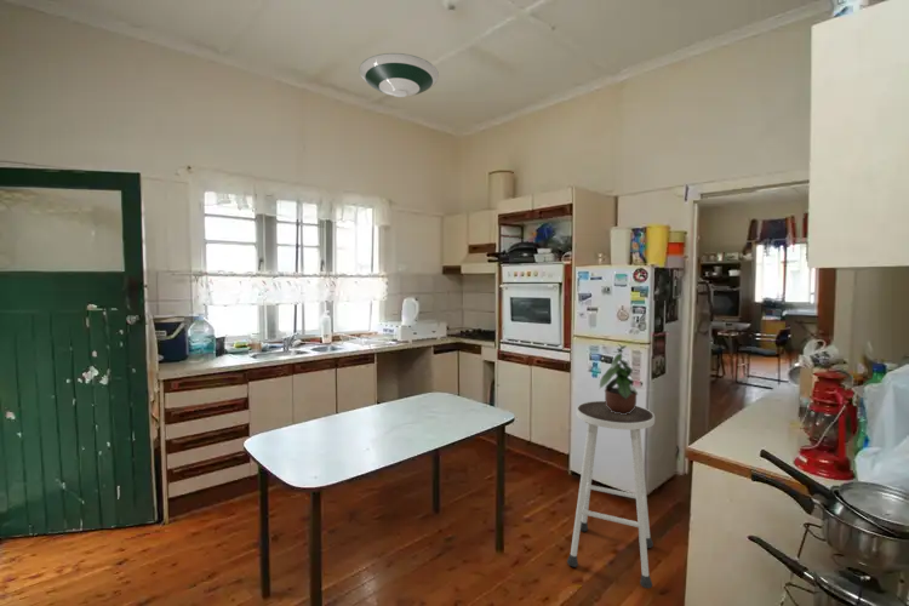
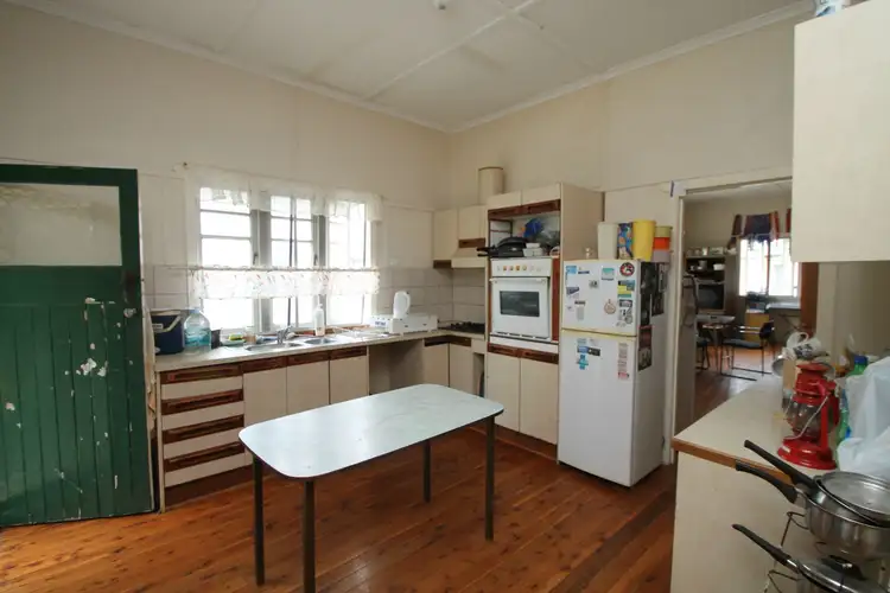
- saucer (399, 84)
- stool (610, 488)
- potted plant (618, 376)
